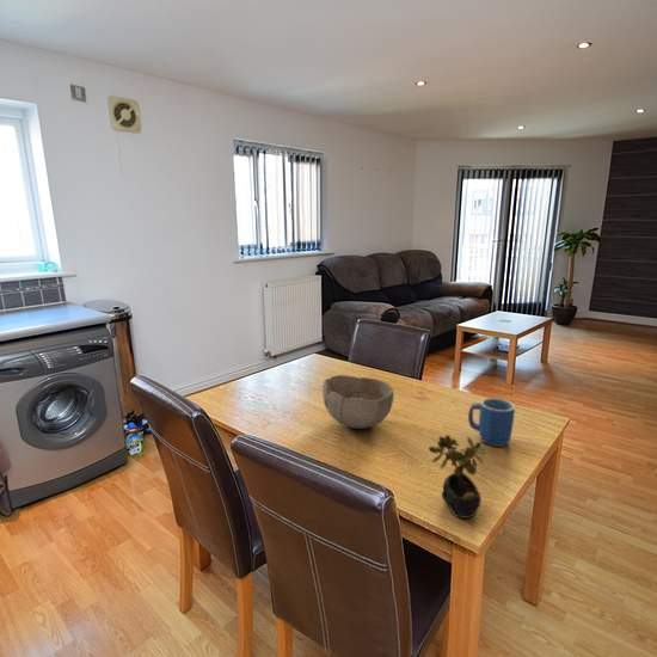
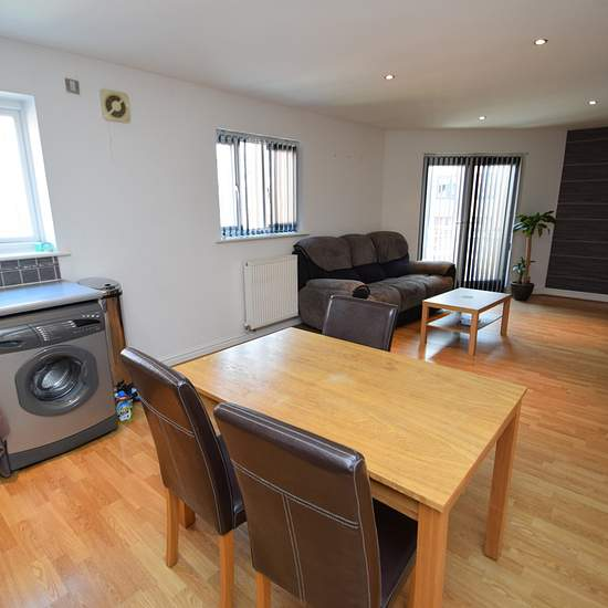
- succulent plant (460, 473)
- mug (491, 422)
- bowl (357, 403)
